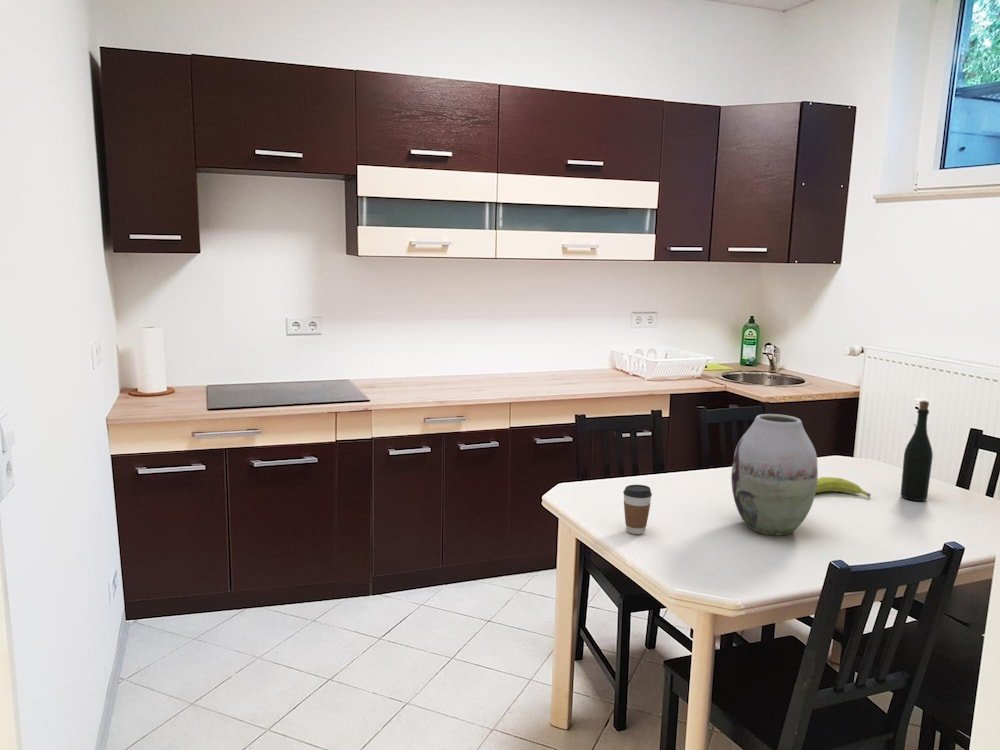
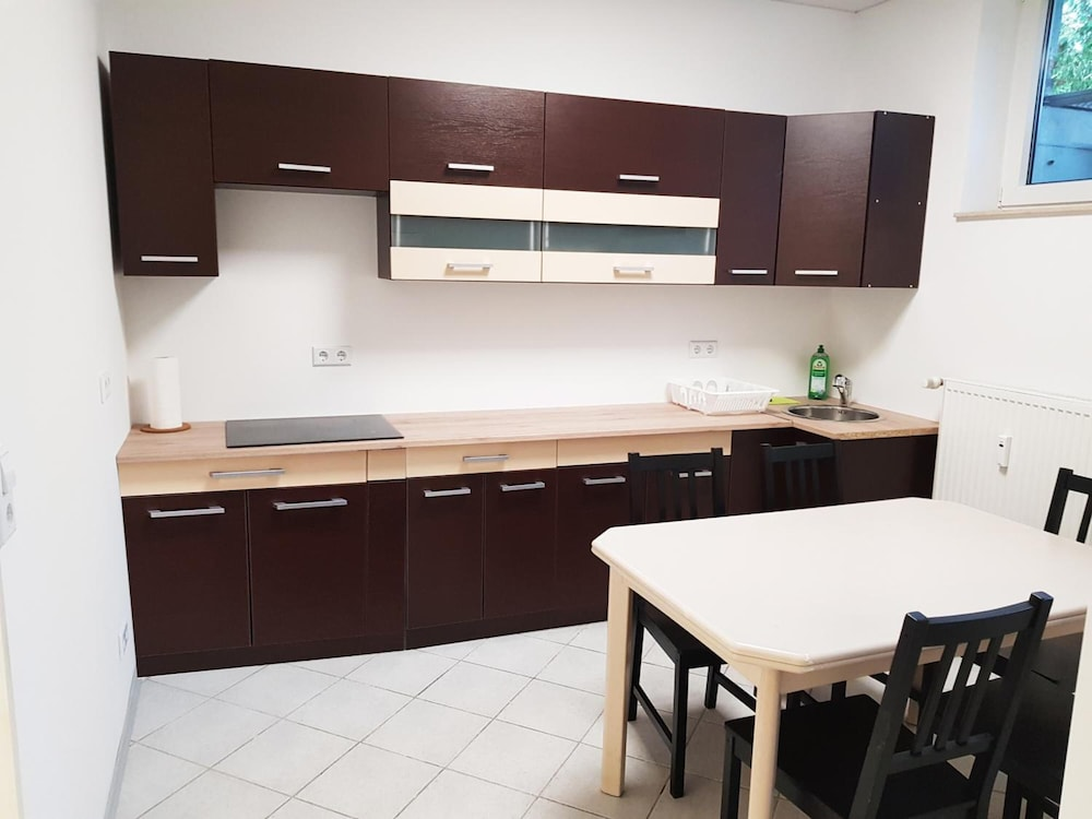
- vase (773, 473)
- bottle (918, 450)
- fruit (832, 488)
- coffee cup (636, 509)
